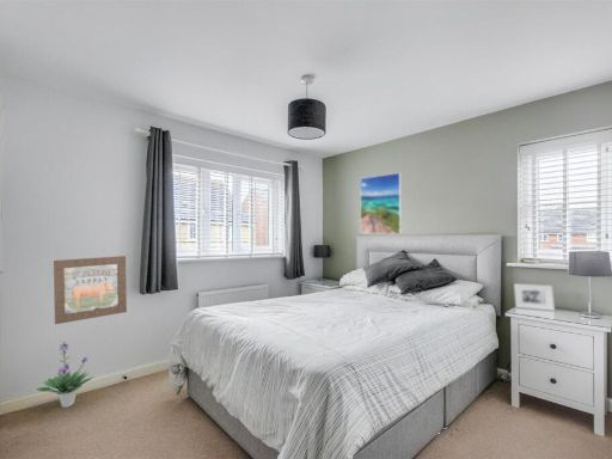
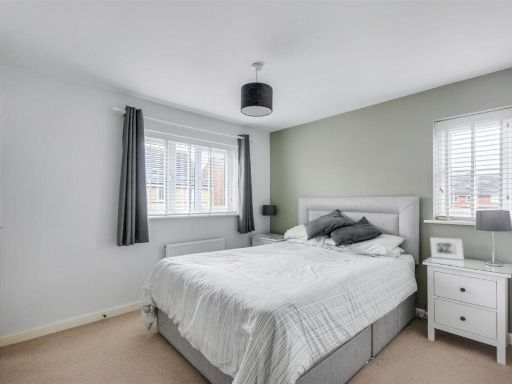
- wall art (92, 287)
- potted plant (66, 374)
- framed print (379, 204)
